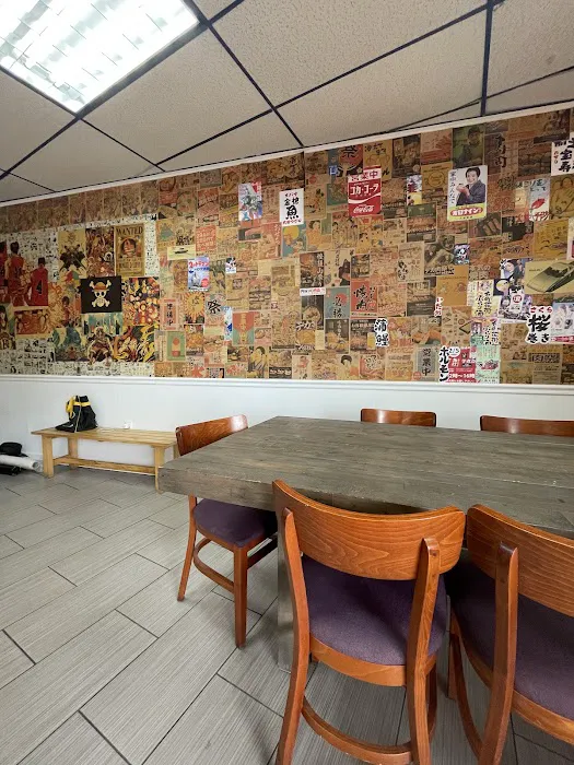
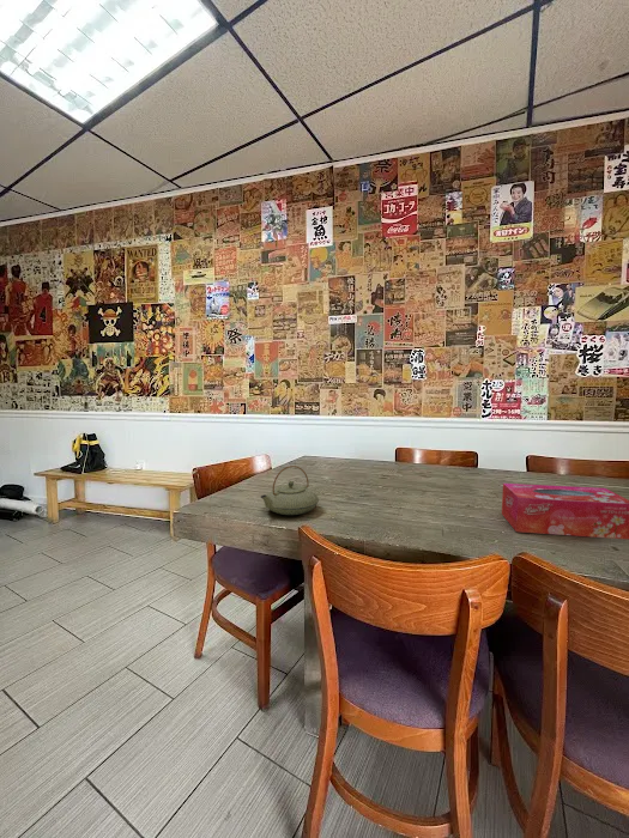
+ teapot (288, 488)
+ tissue box (562, 509)
